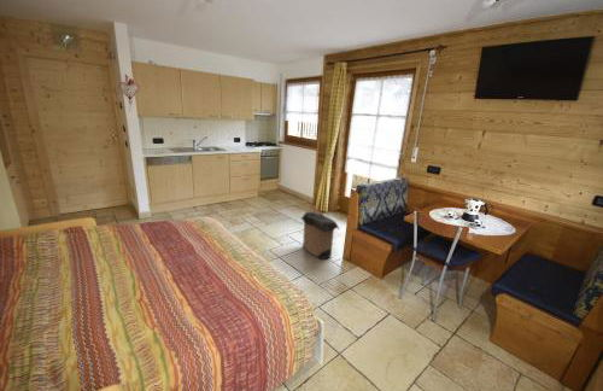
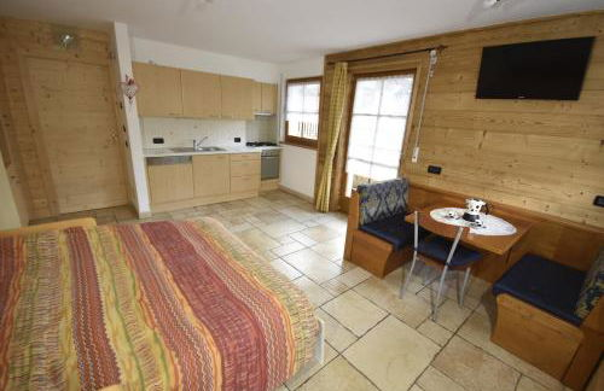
- laundry hamper (318, 229)
